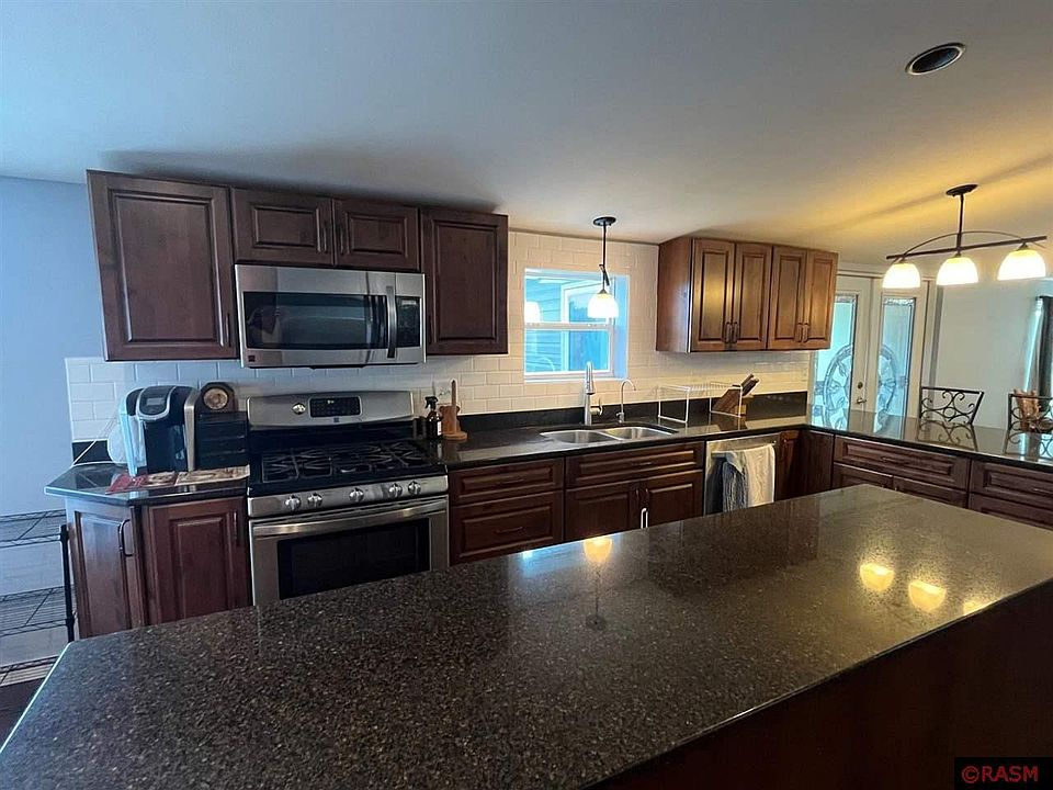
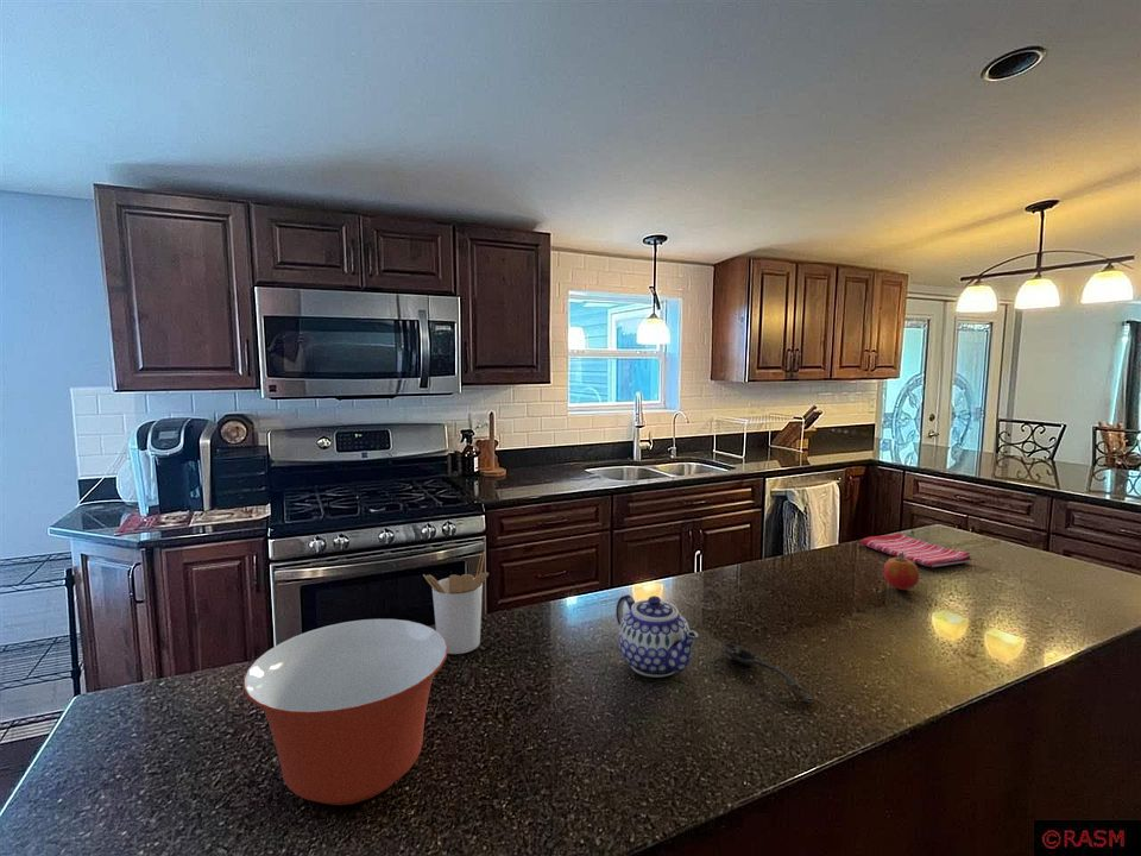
+ fruit (901, 568)
+ mixing bowl (353, 715)
+ teapot (654, 630)
+ spoon (762, 666)
+ utensil holder (461, 604)
+ dish towel (913, 548)
